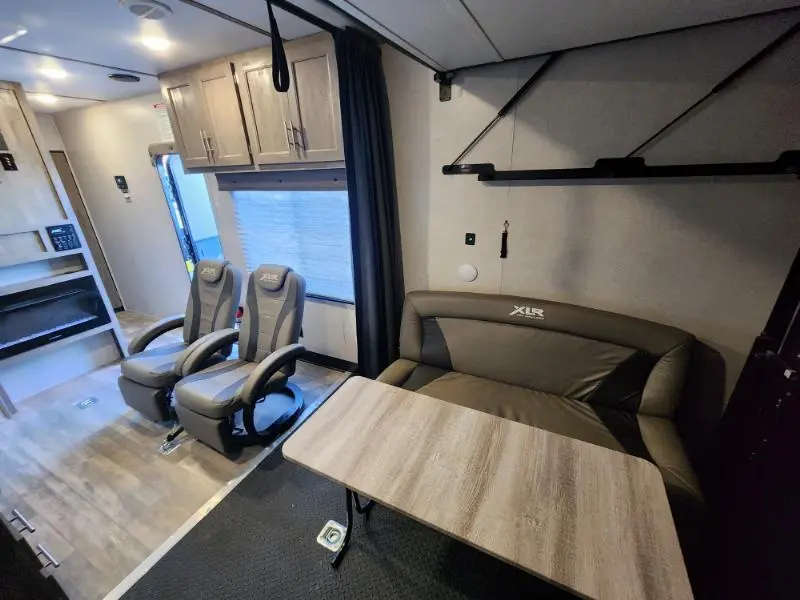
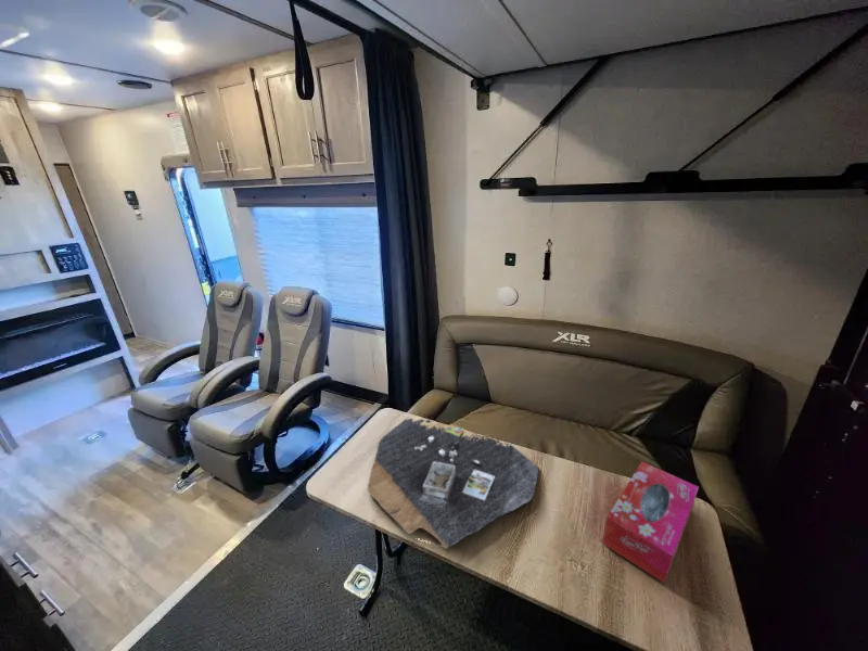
+ tissue box (651, 514)
+ lego set (451, 456)
